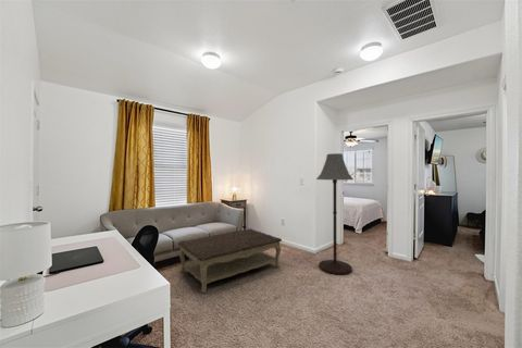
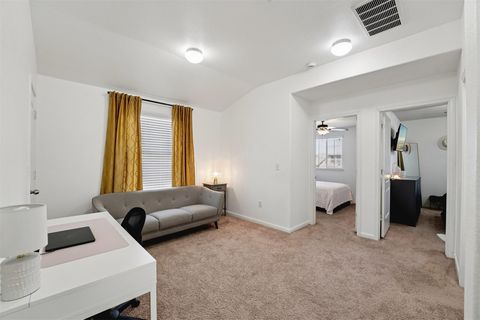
- coffee table (231, 254)
- floor lamp (334, 211)
